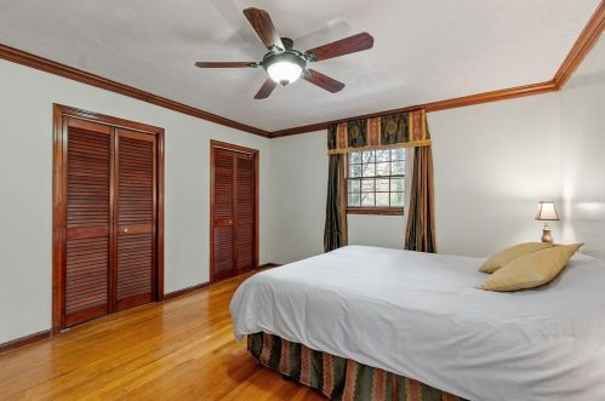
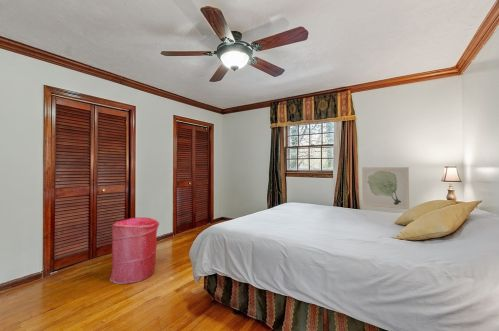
+ laundry hamper (135, 247)
+ wall art (384, 187)
